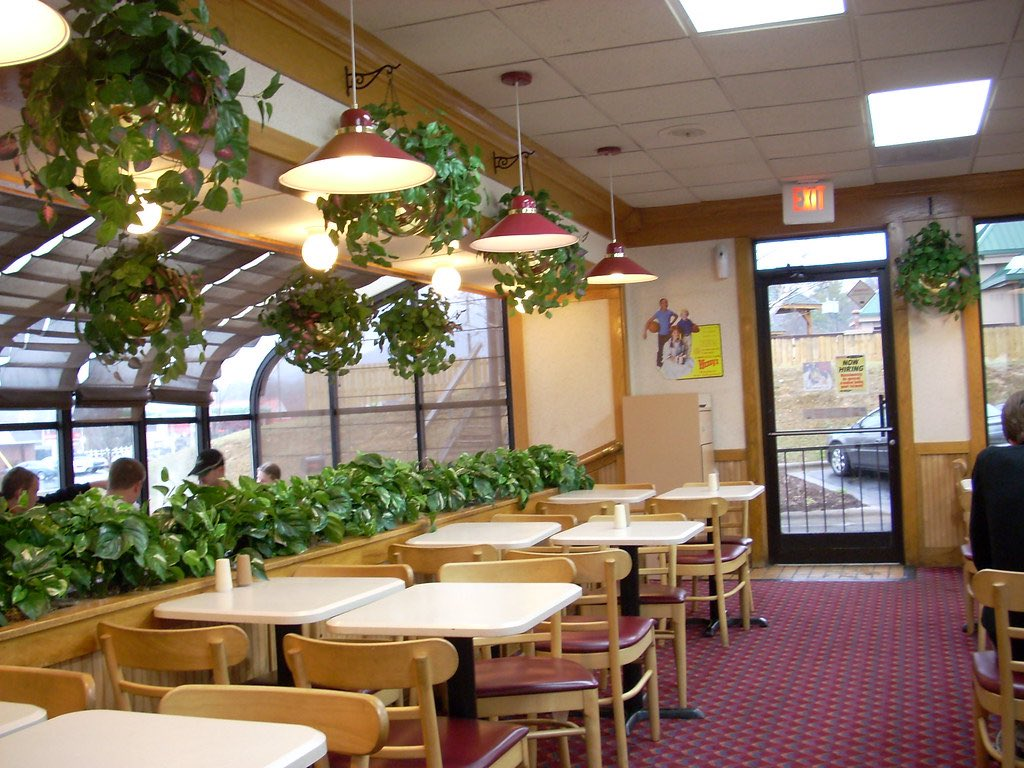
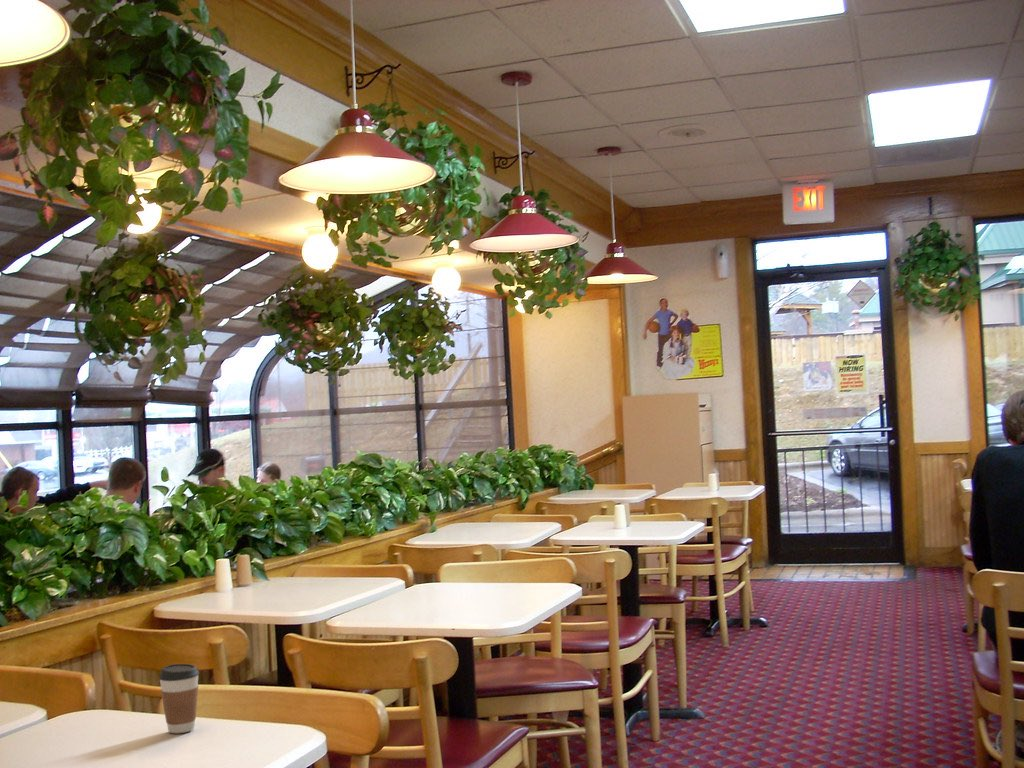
+ coffee cup (180, 698)
